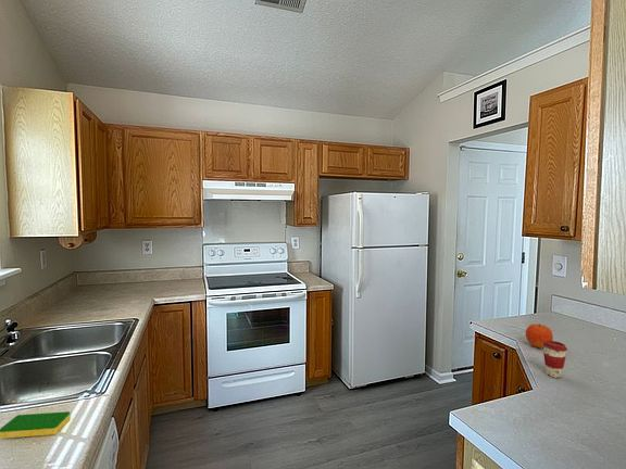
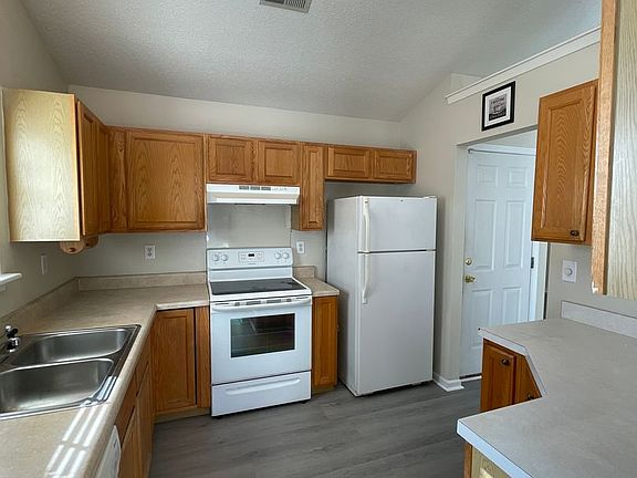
- fruit (538, 335)
- coffee cup (554, 358)
- dish sponge (36, 424)
